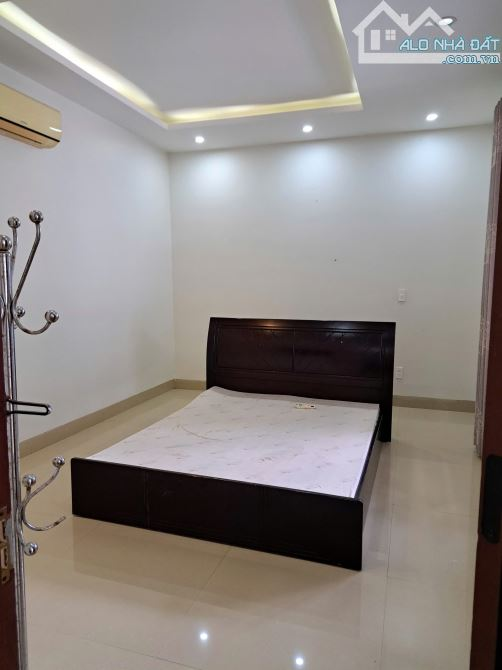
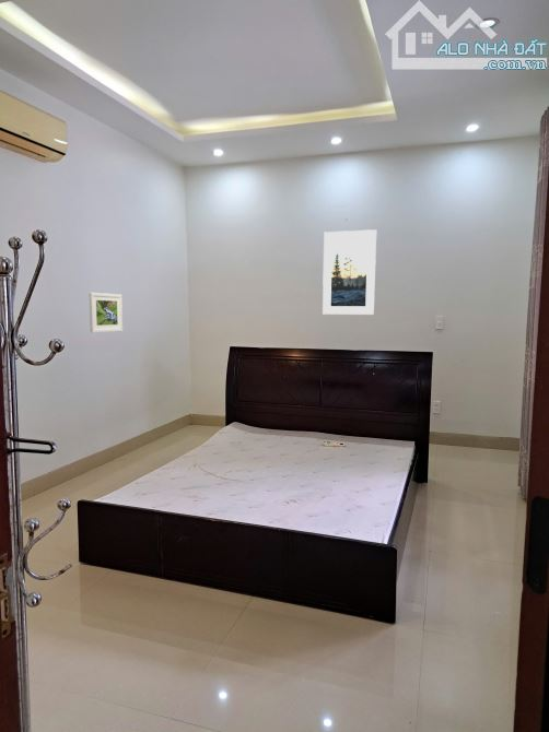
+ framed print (106, 312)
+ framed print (349, 273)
